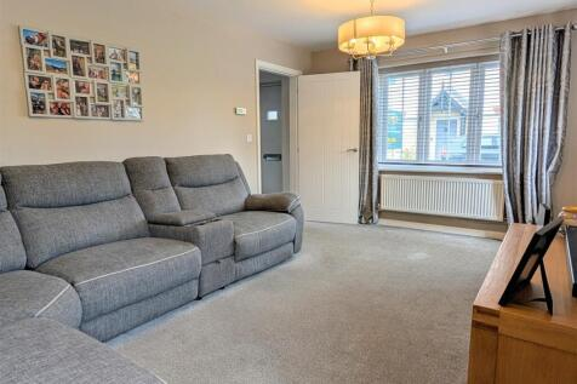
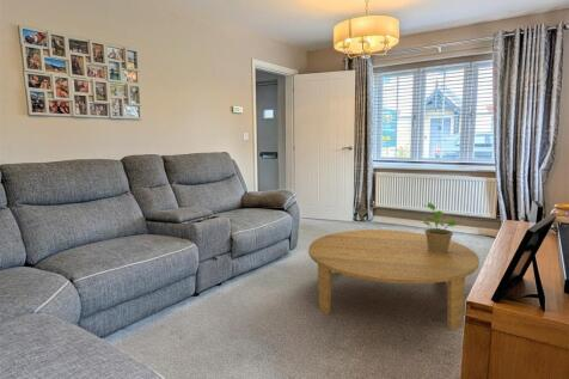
+ potted plant (440, 228)
+ coffee table (388, 271)
